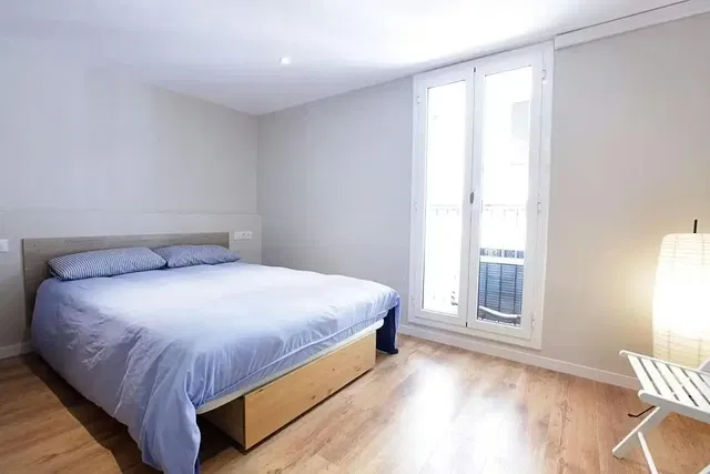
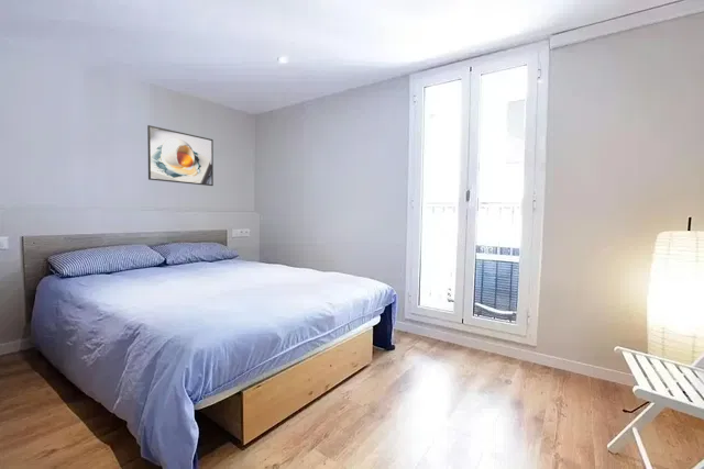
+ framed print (183, 157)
